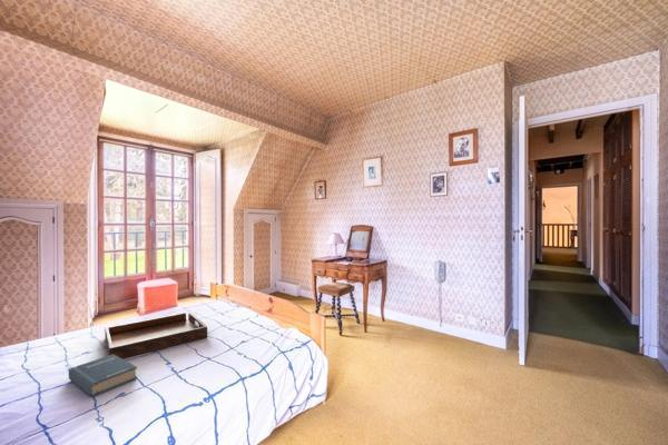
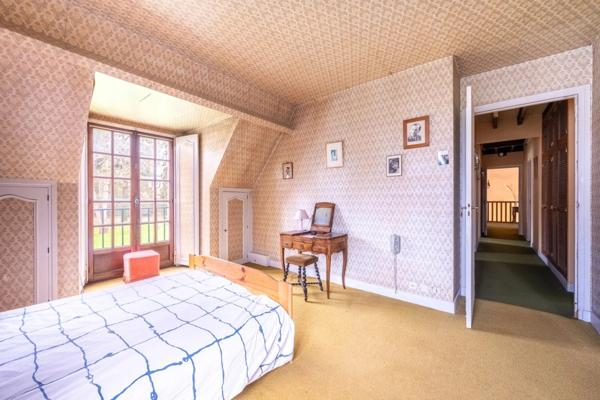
- serving tray (156, 332)
- hardback book (102, 373)
